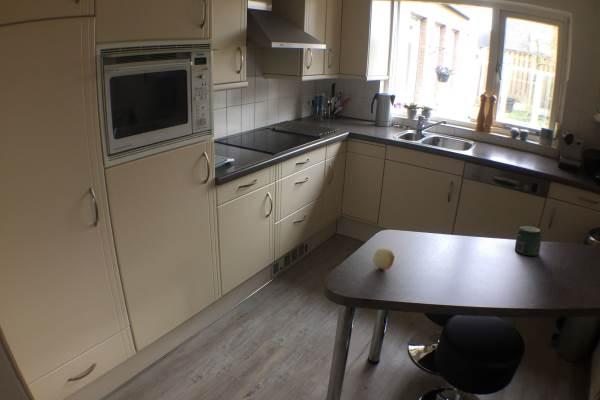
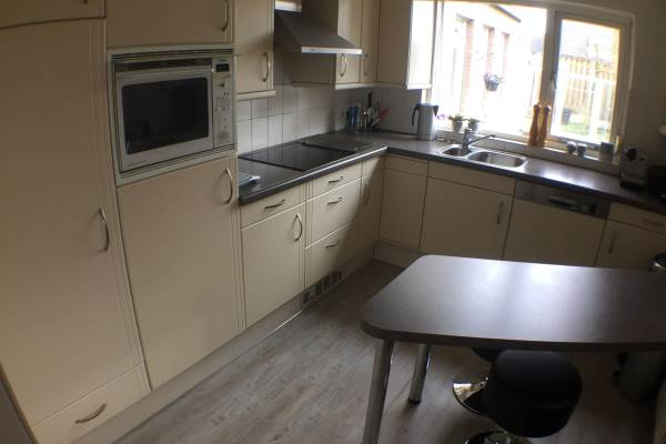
- jar (528, 240)
- fruit (383, 258)
